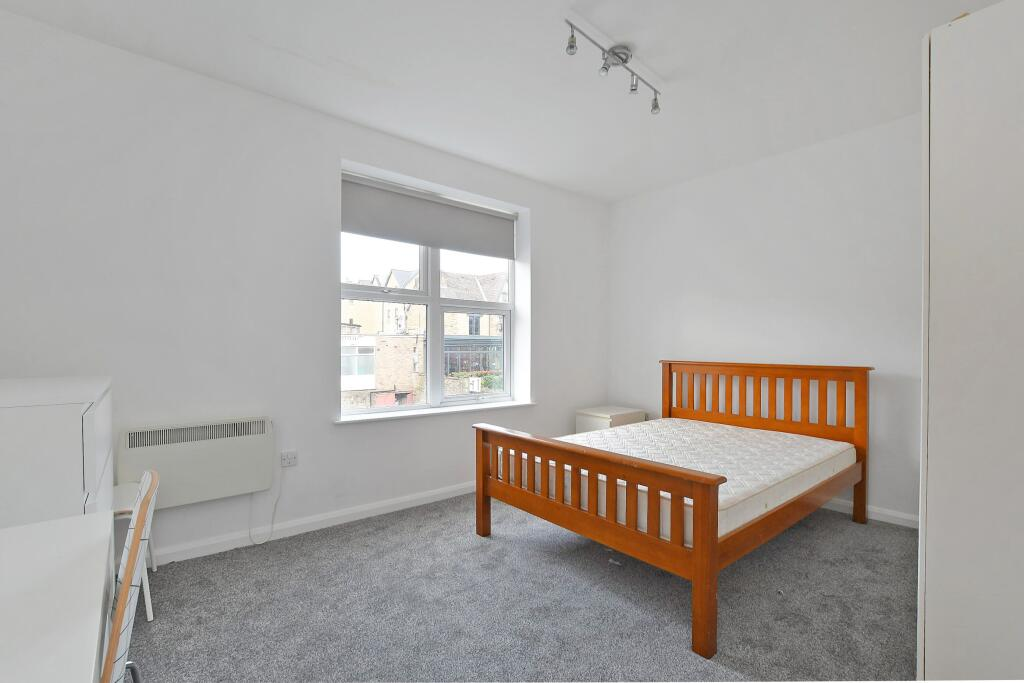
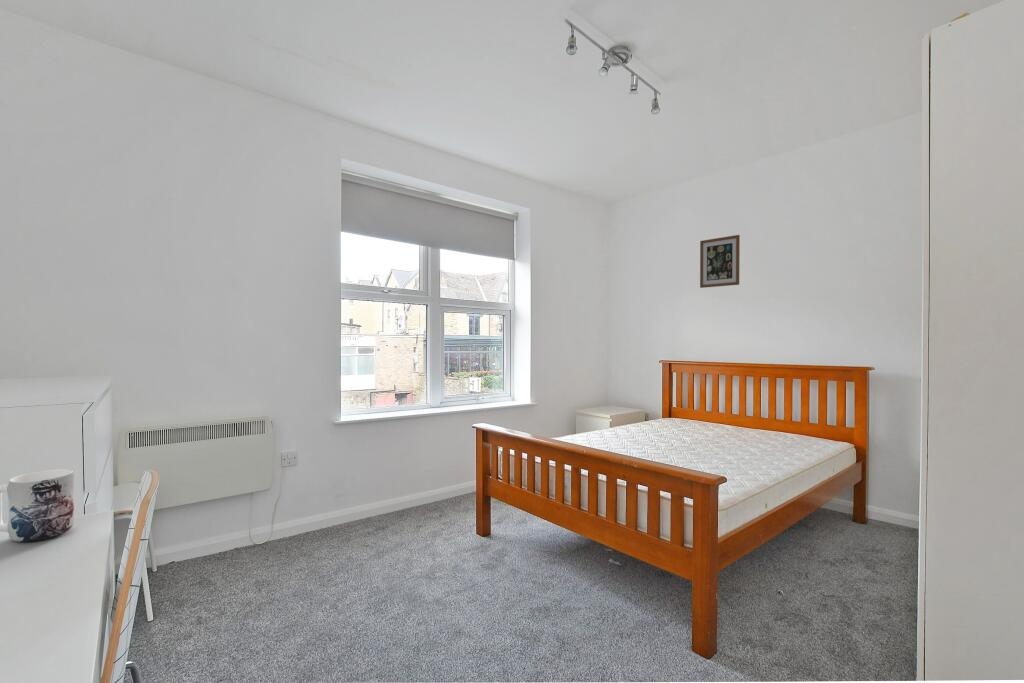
+ wall art (719, 262)
+ mug (34, 506)
